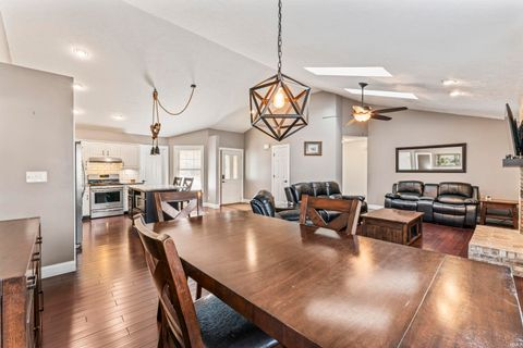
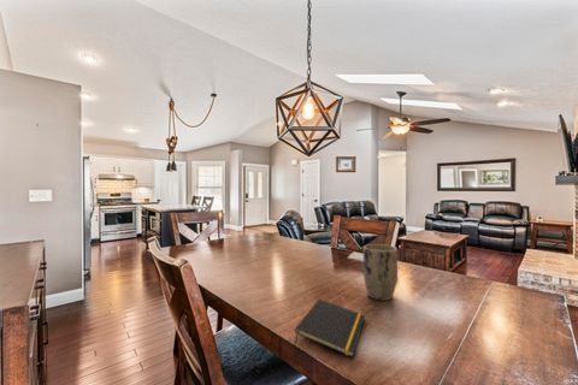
+ notepad (332, 322)
+ plant pot (379, 271)
